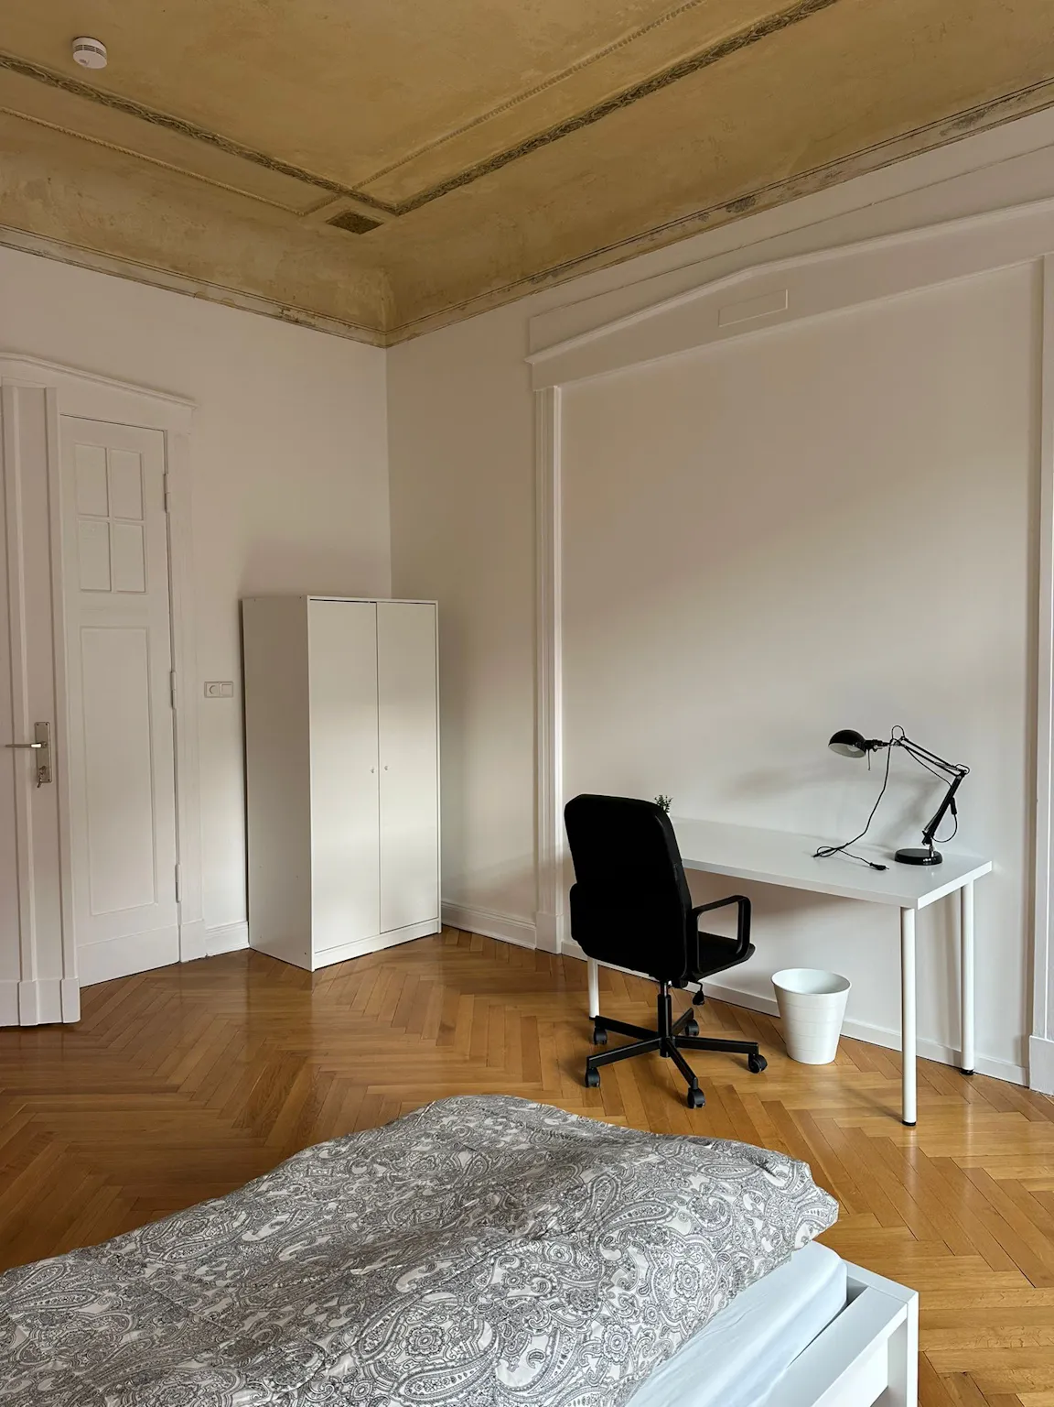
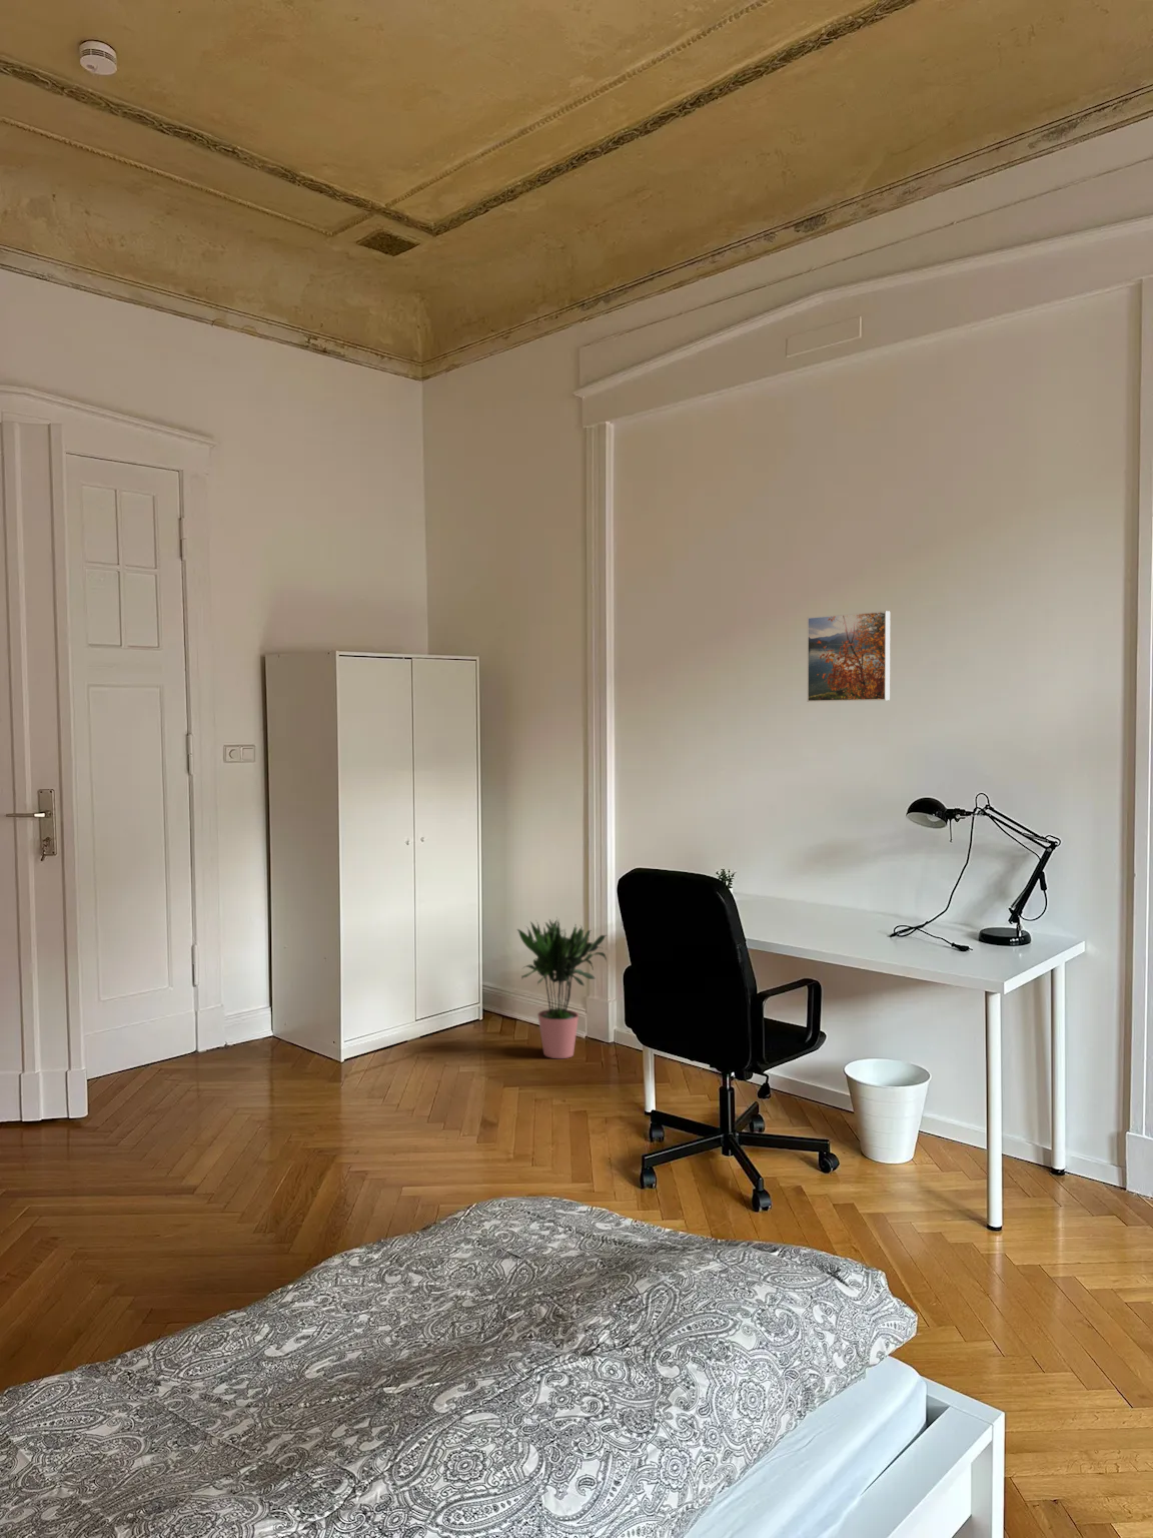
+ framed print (847, 656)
+ potted plant (570, 986)
